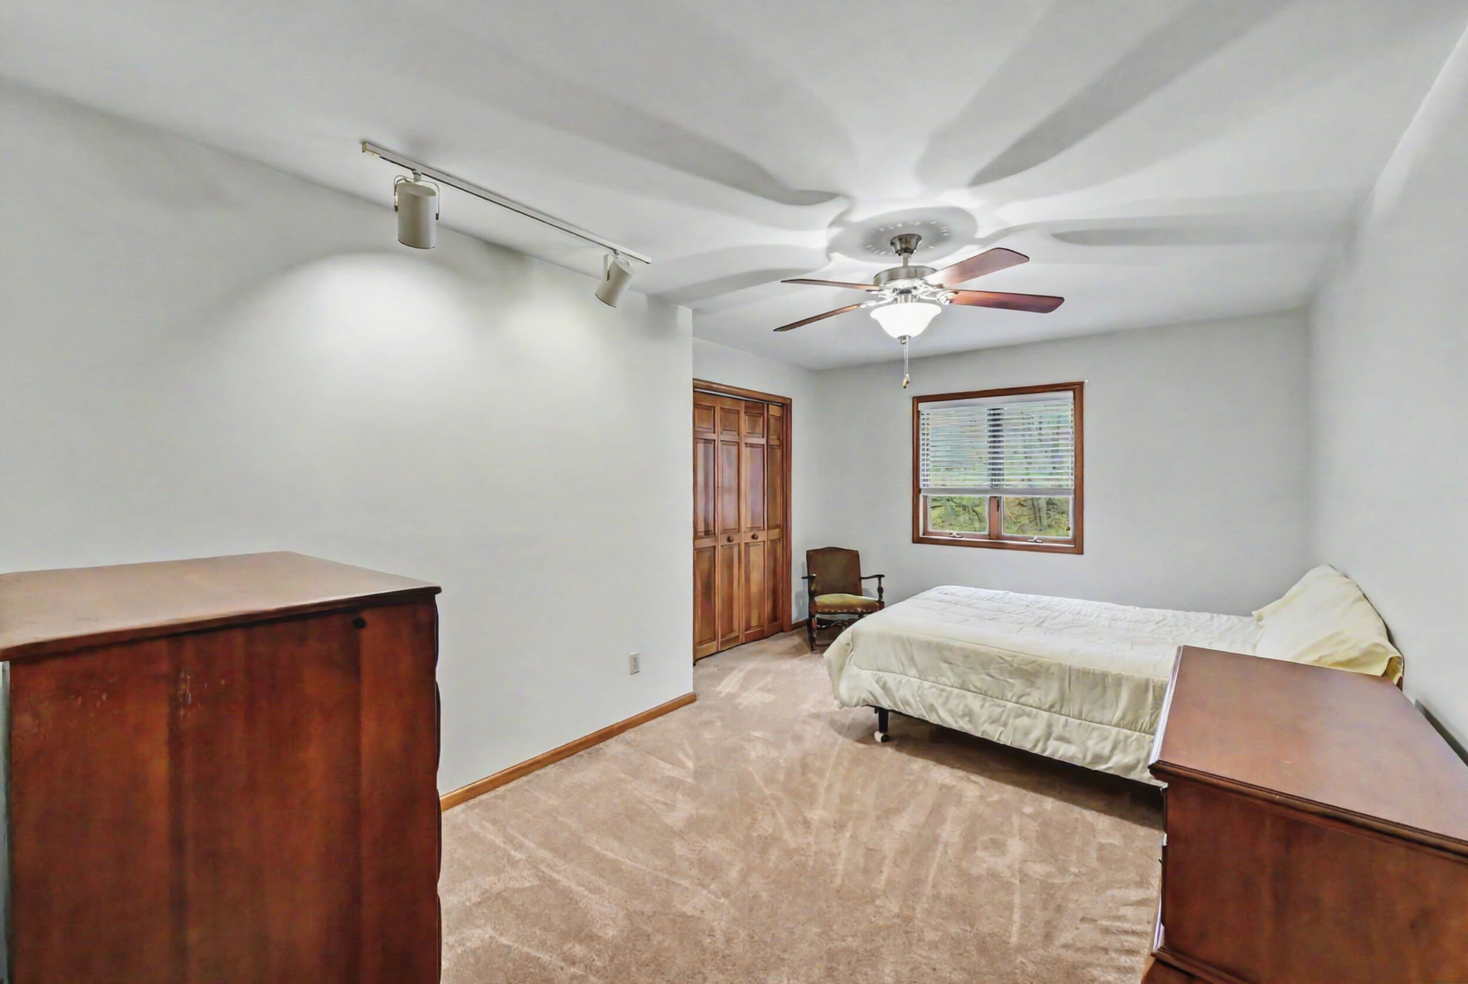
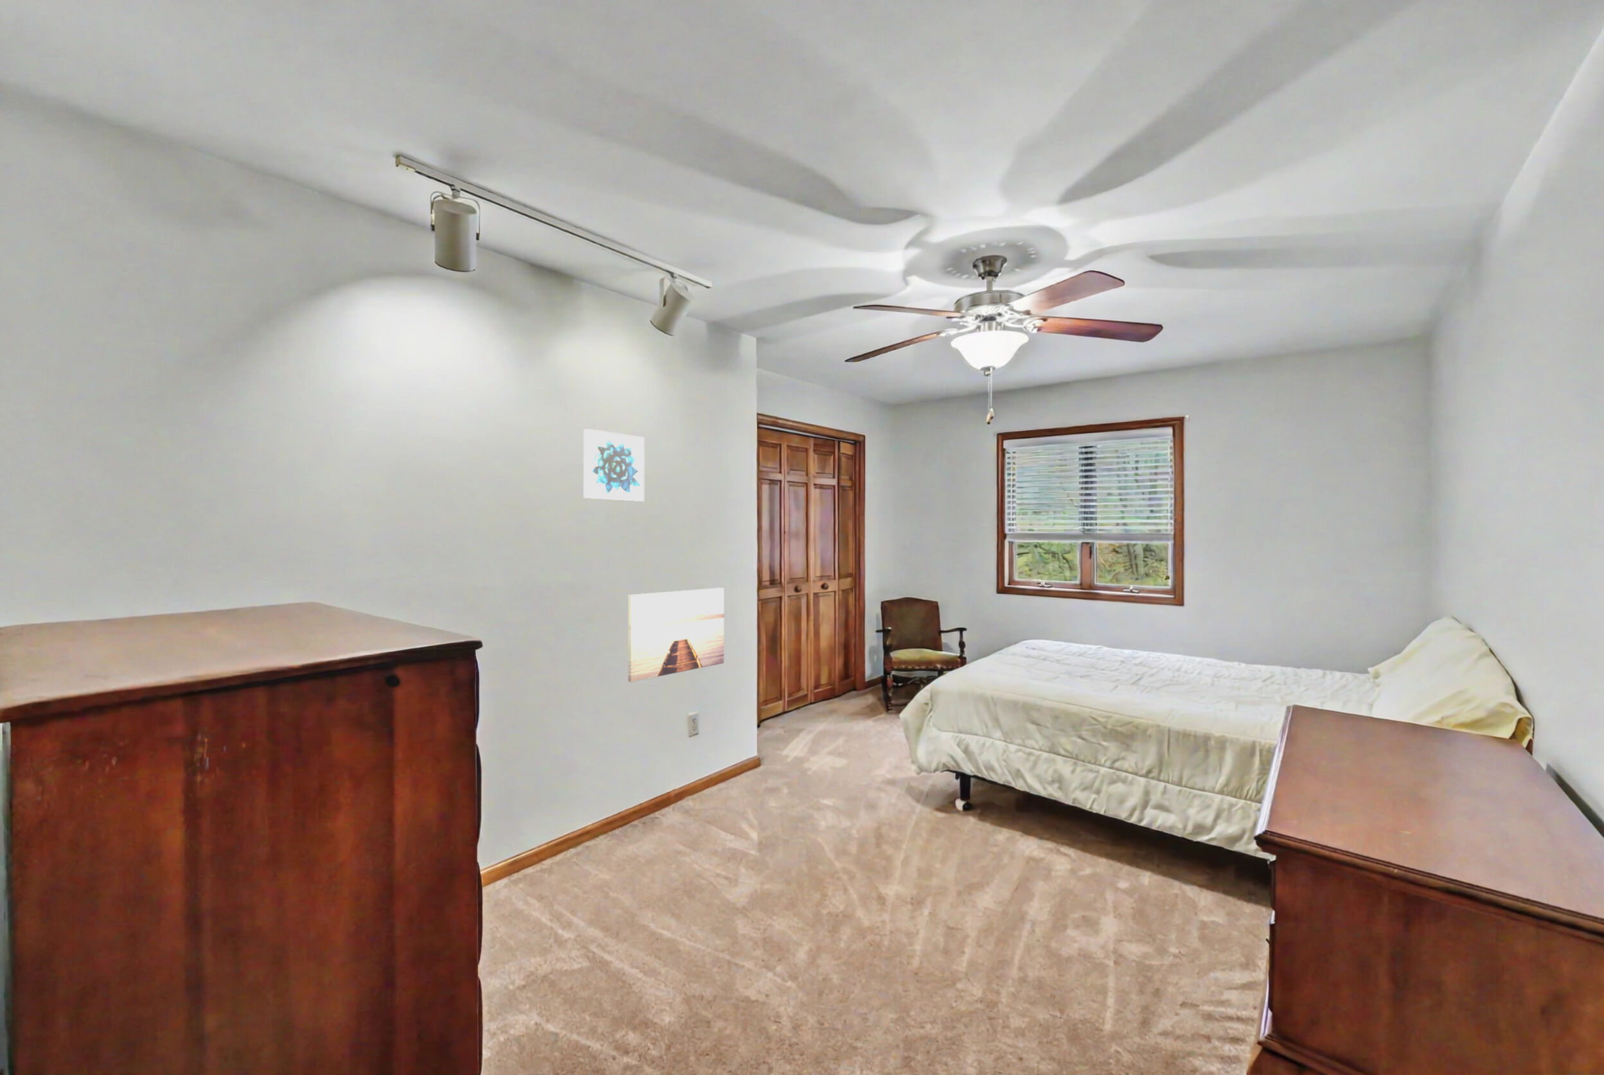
+ wall art (615, 467)
+ wall art (680, 631)
